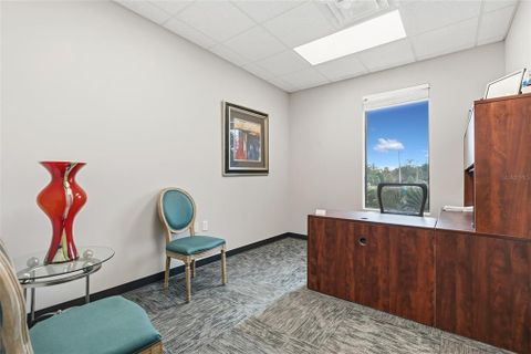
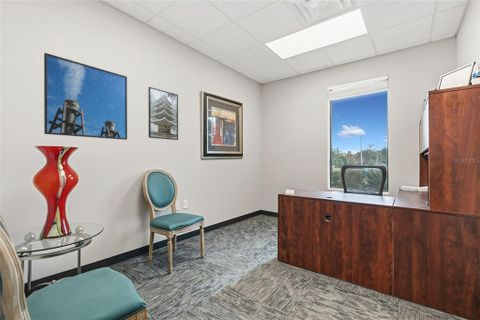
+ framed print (90, 101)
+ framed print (164, 114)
